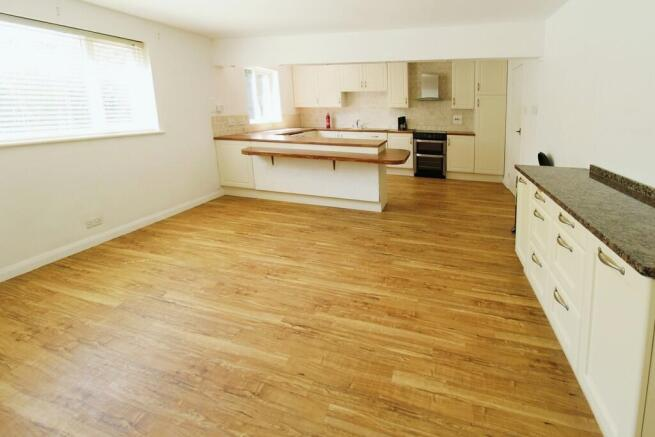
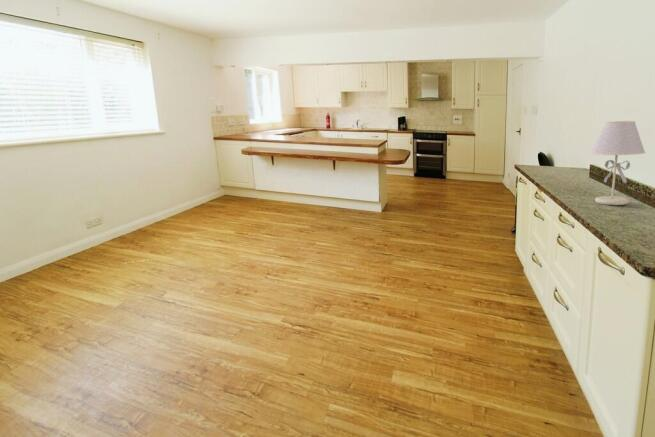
+ table lamp (615, 163)
